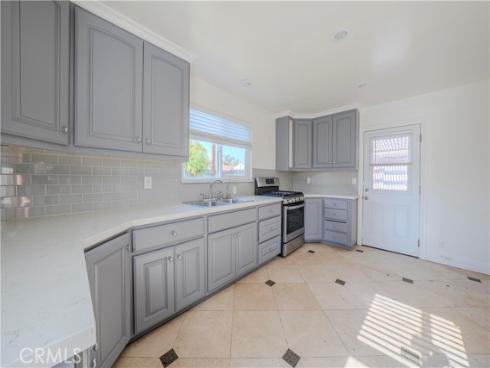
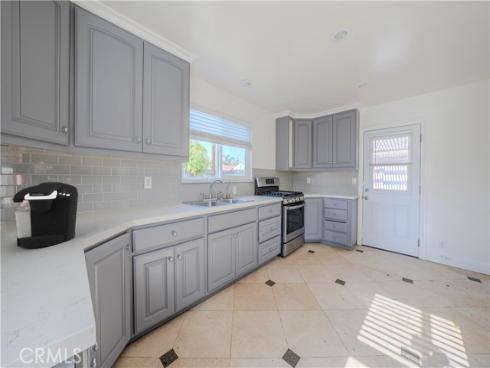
+ coffee maker (47, 211)
